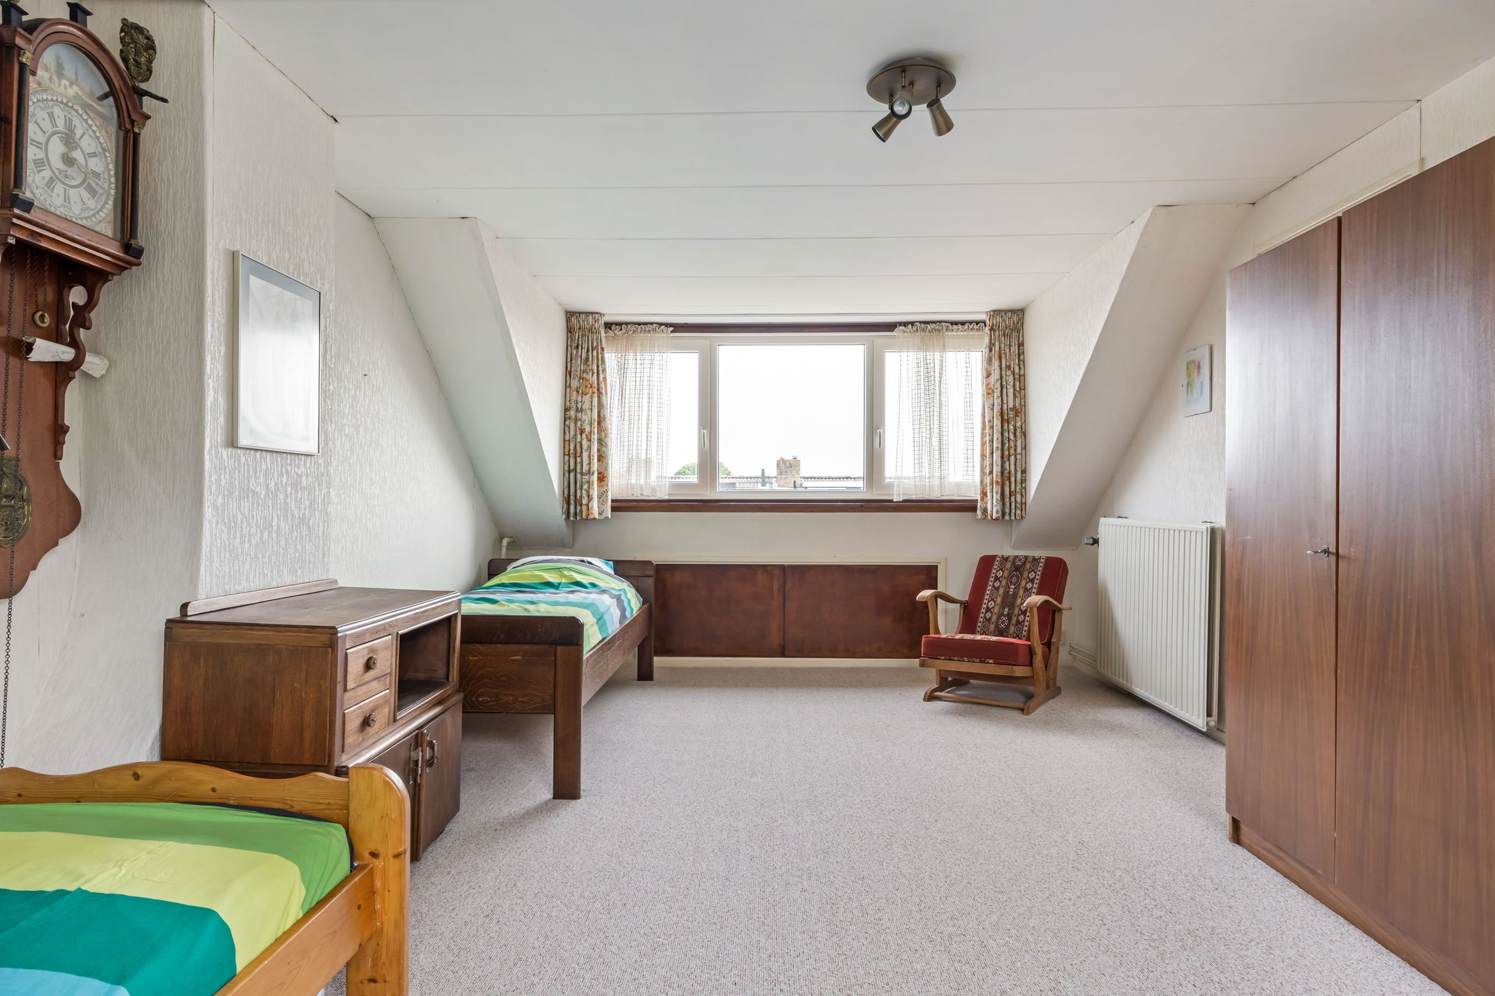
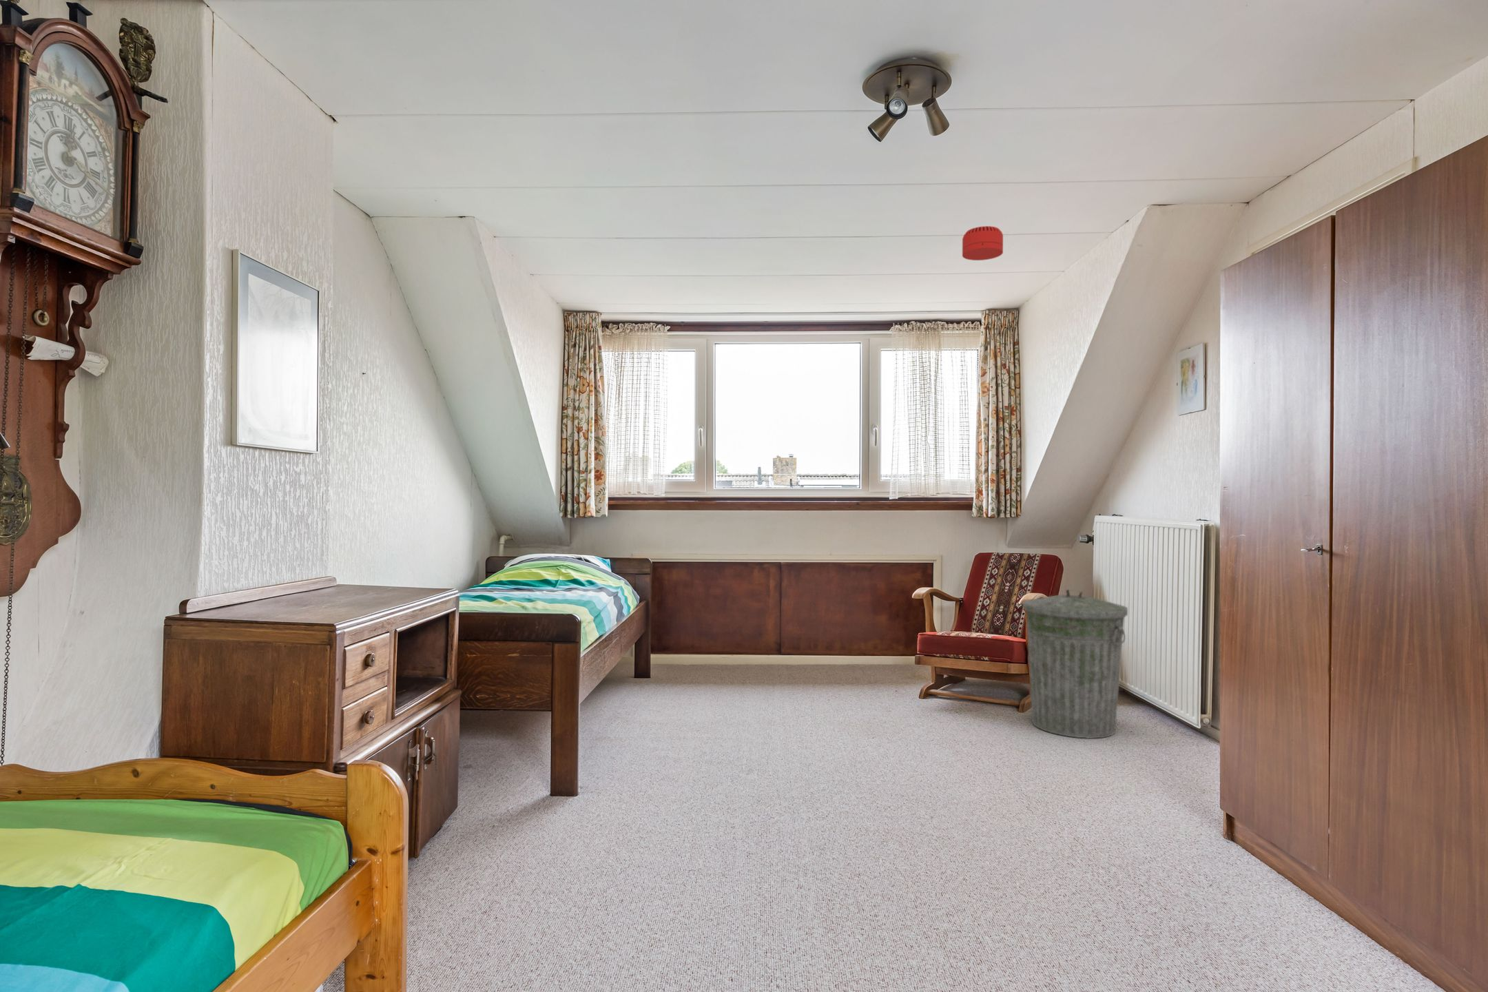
+ smoke detector (982, 242)
+ trash can (1073, 658)
